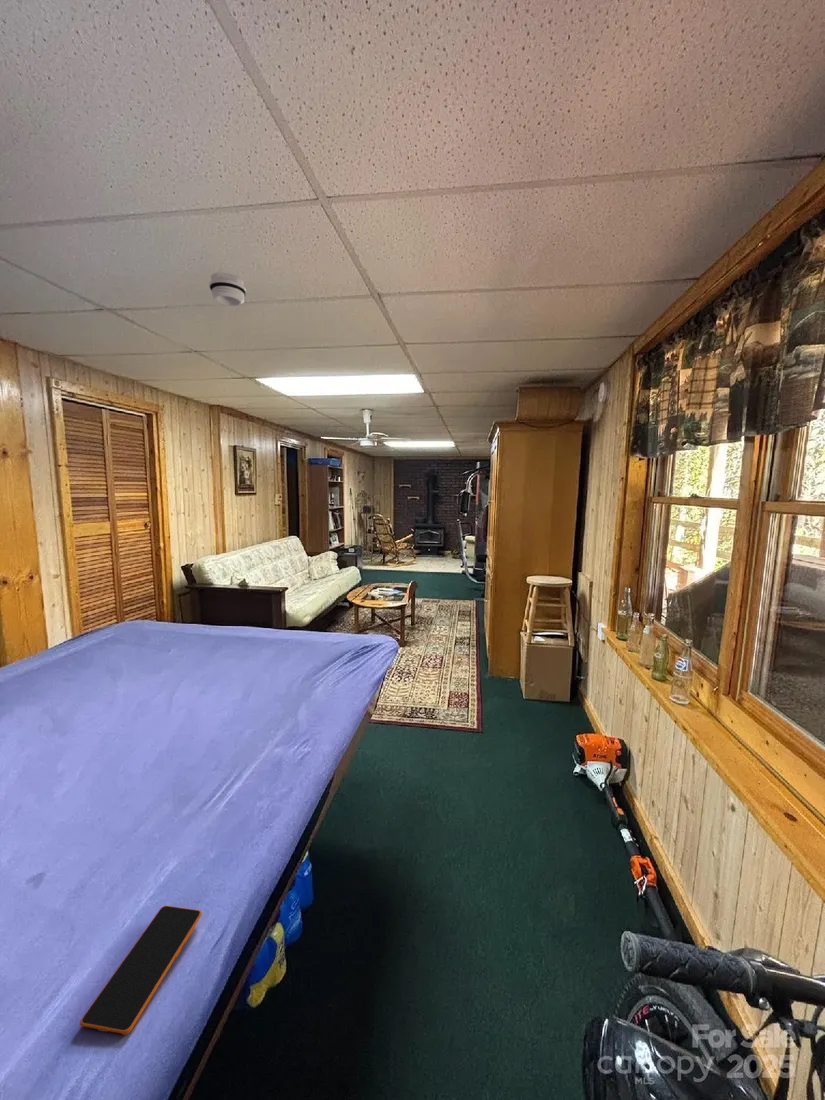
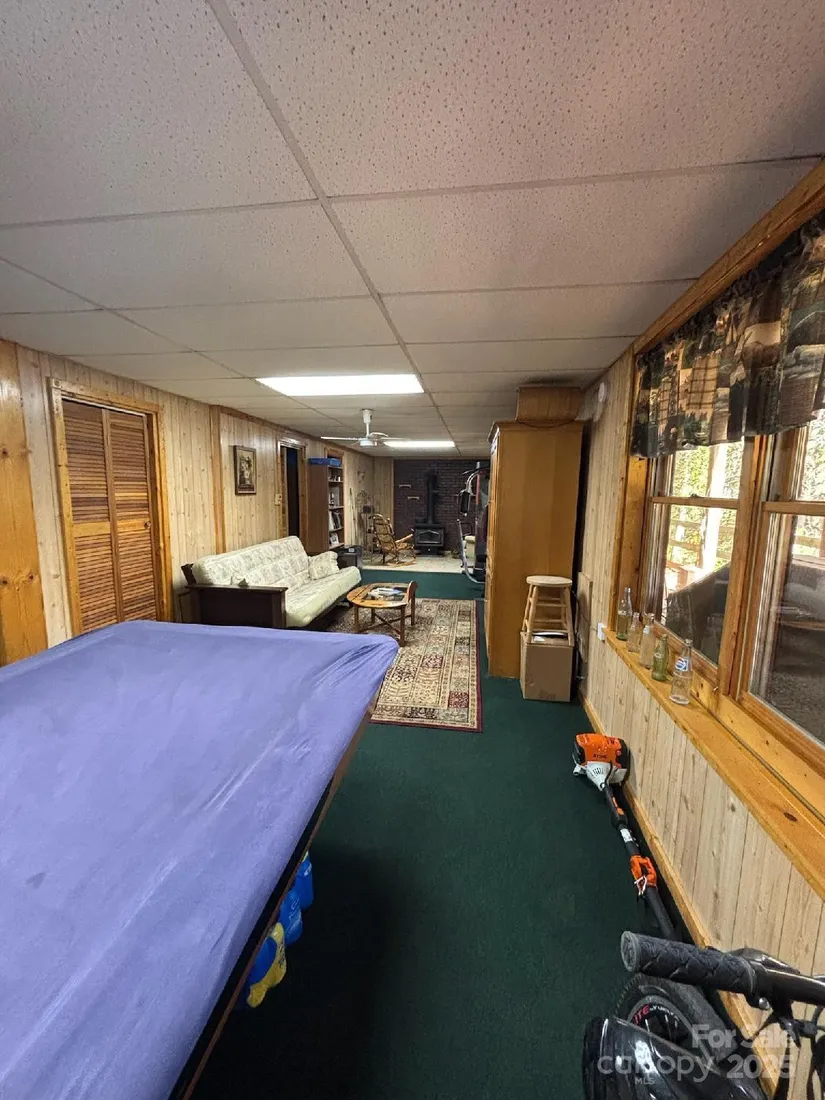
- smartphone (148, 962)
- smoke detector (228, 290)
